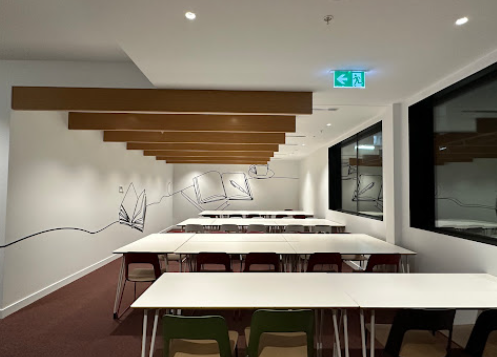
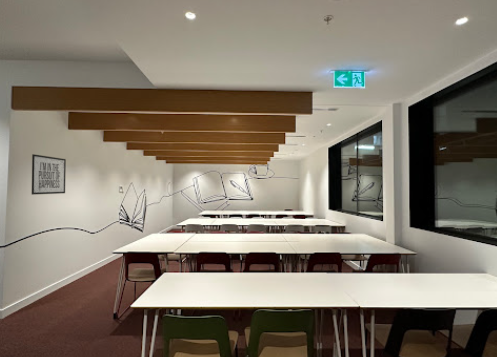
+ mirror (50, 175)
